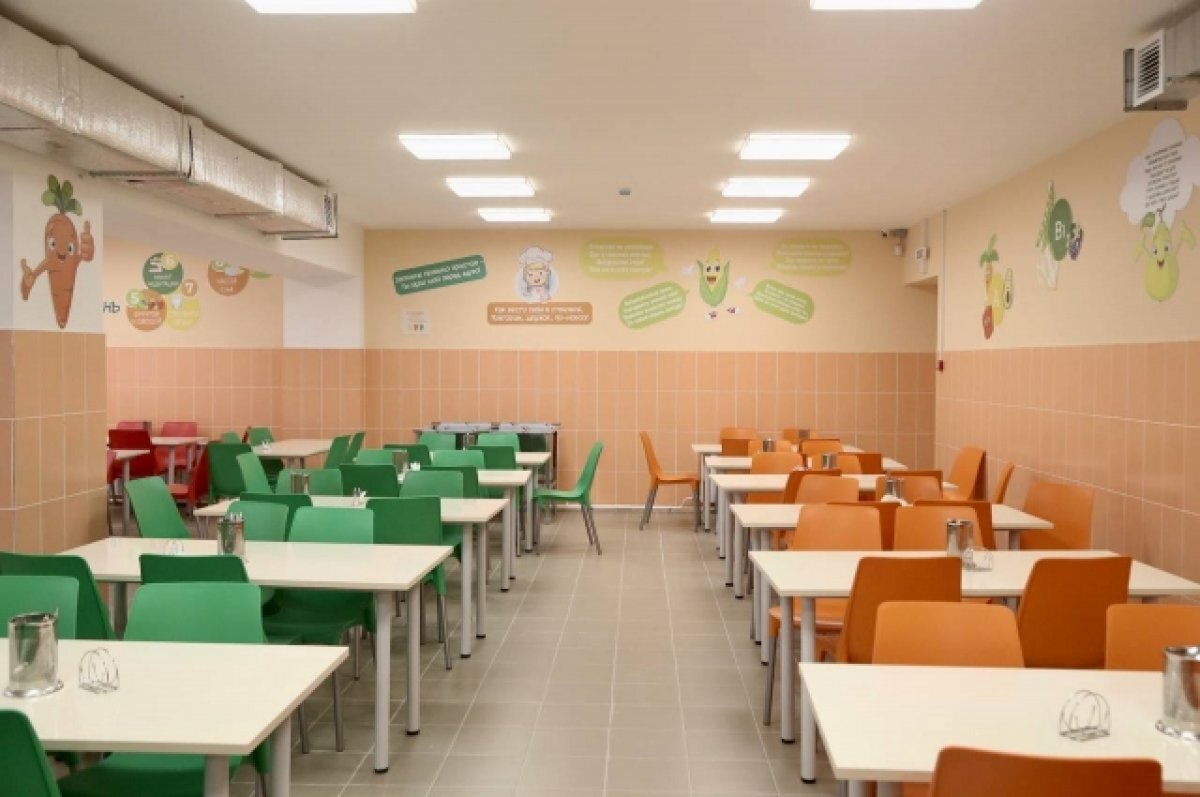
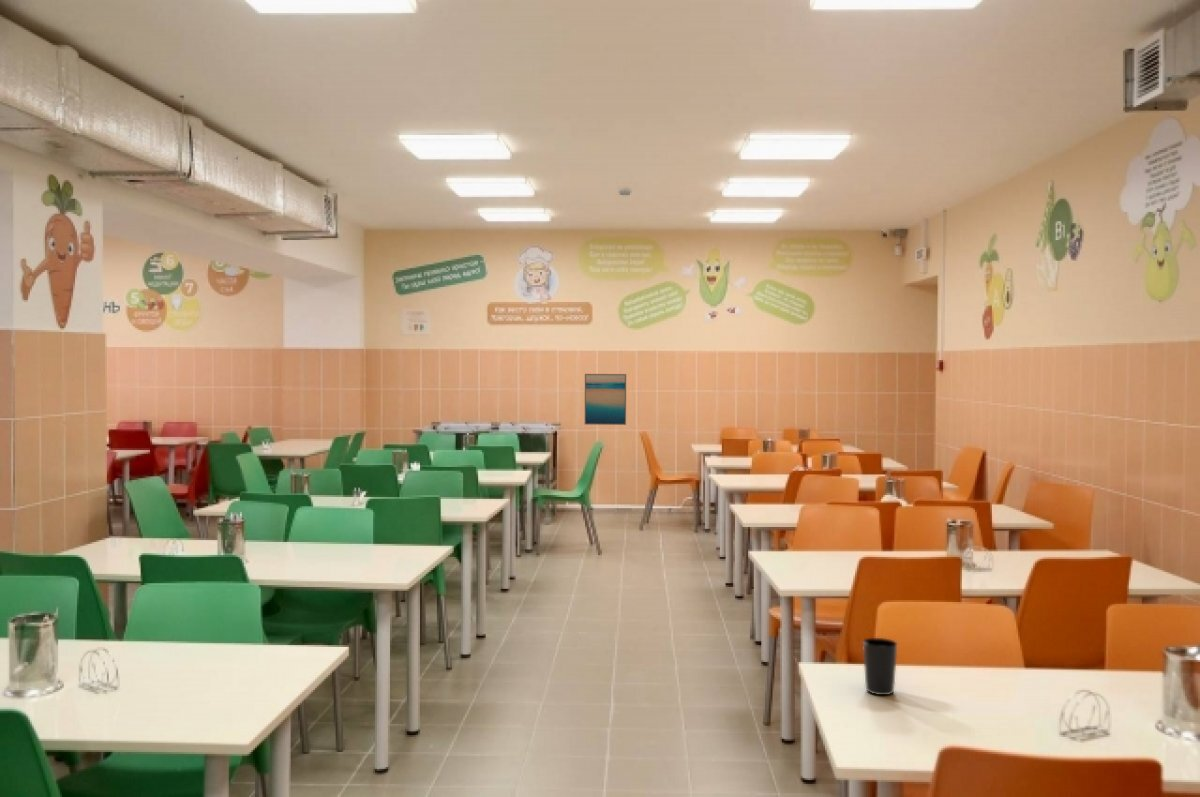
+ wall art (605, 399)
+ cup (879, 666)
